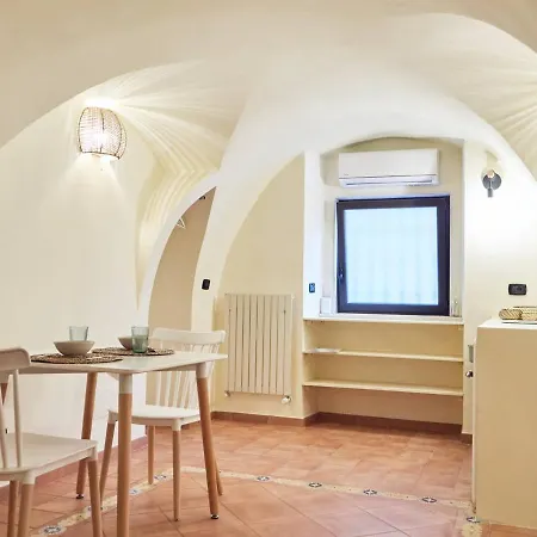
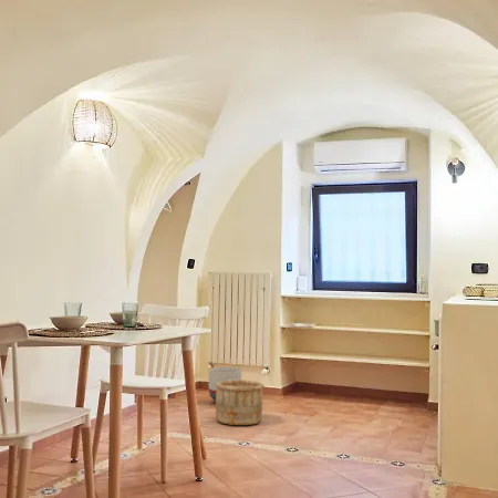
+ wooden bucket (239, 402)
+ planter (221, 381)
